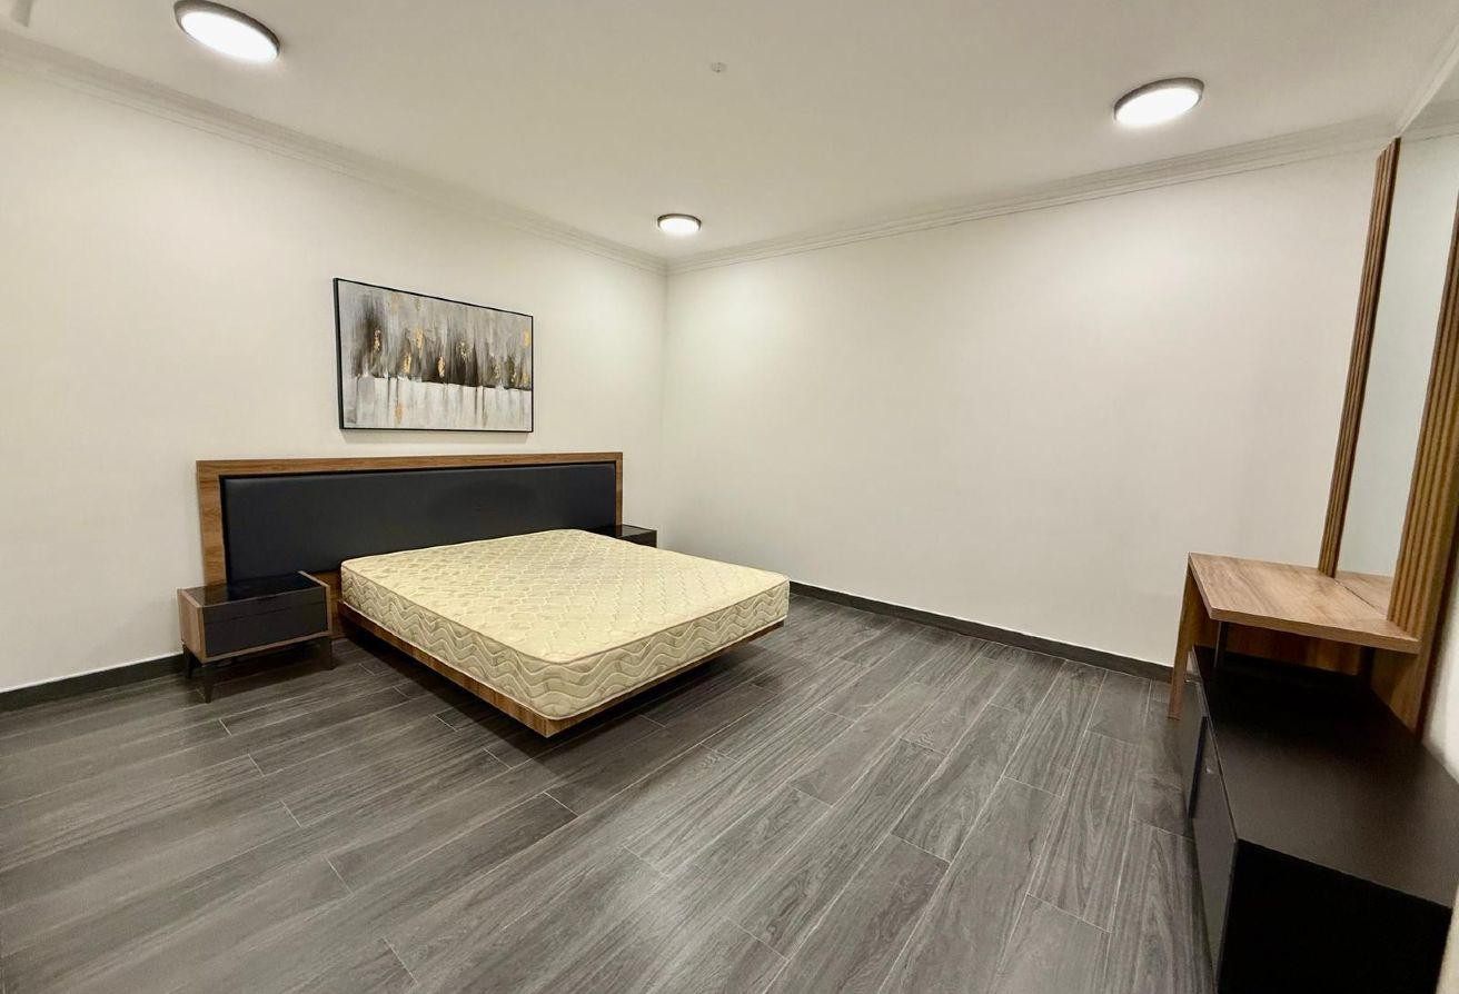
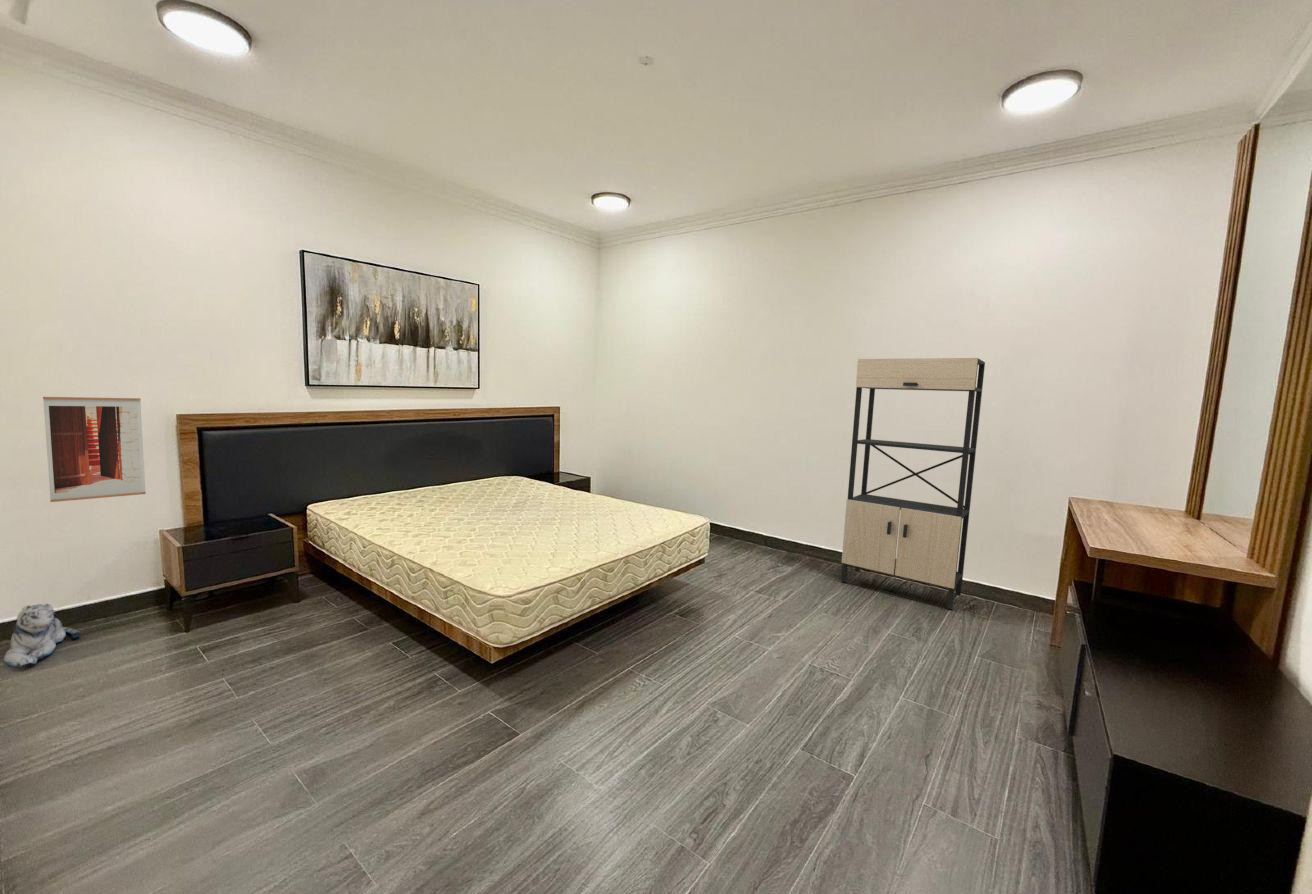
+ shelving unit (908, 477)
+ plush toy (42, 625)
+ wall art (97, 448)
